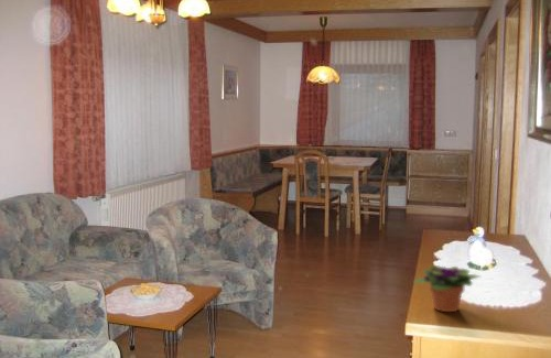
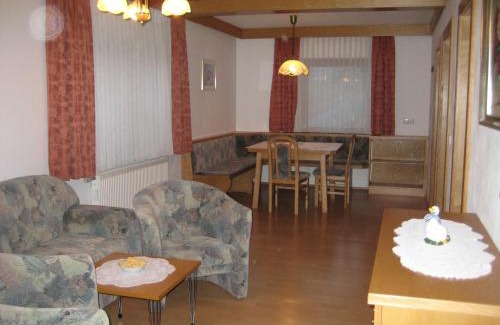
- potted flower (450, 288)
